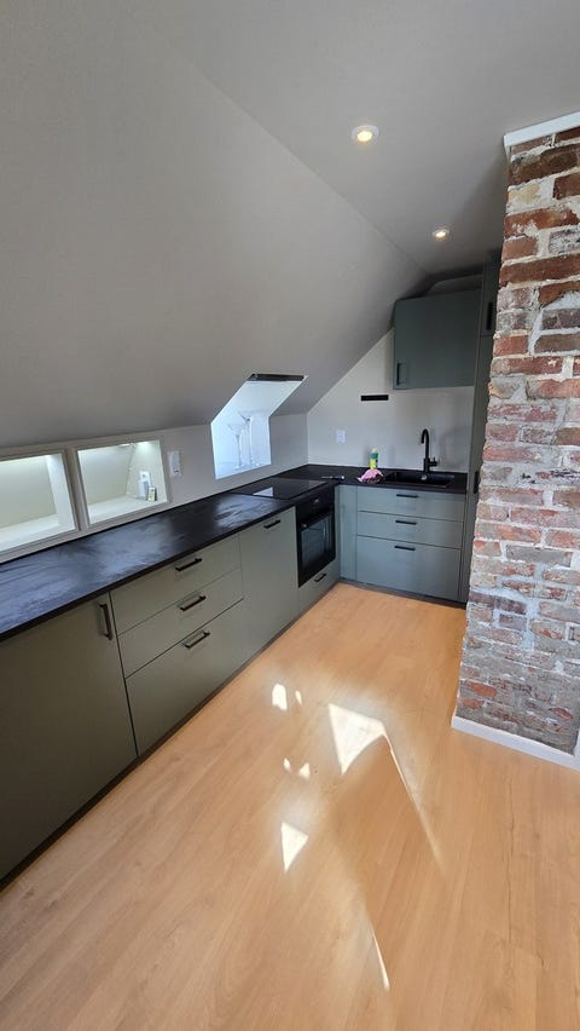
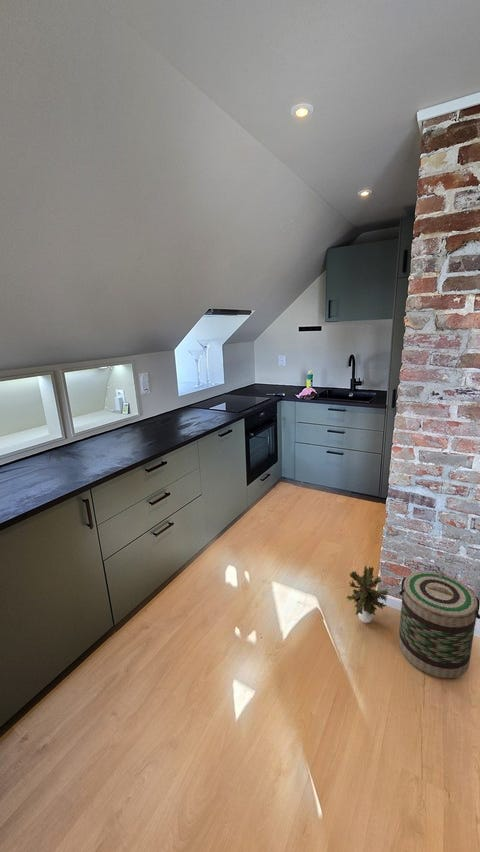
+ potted plant (365, 596)
+ basket (436, 618)
